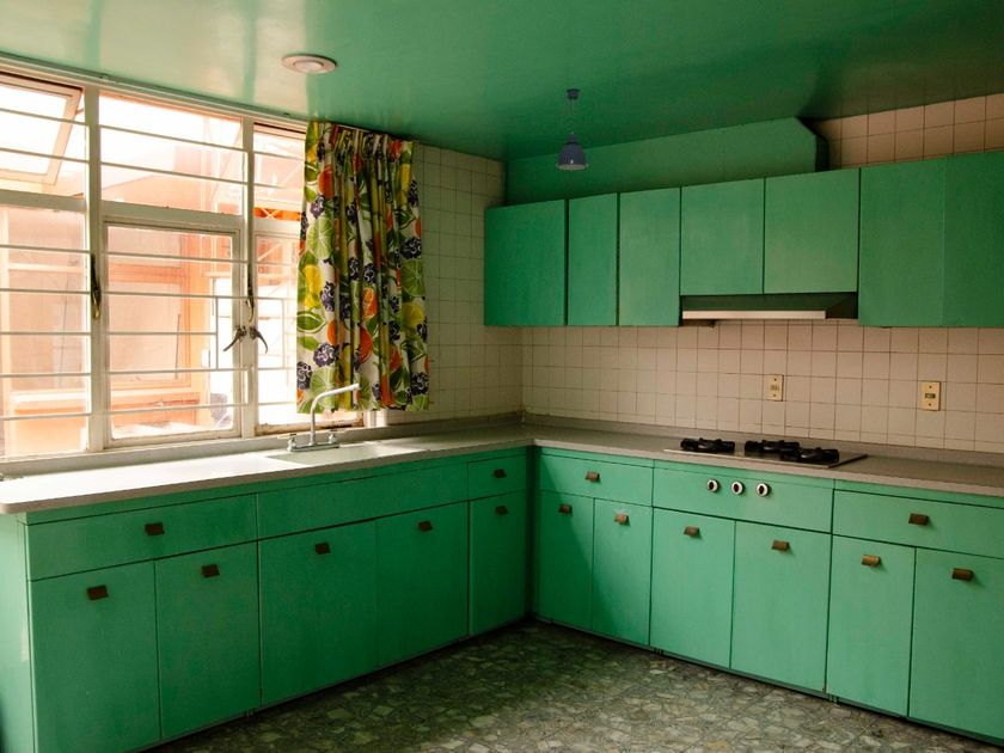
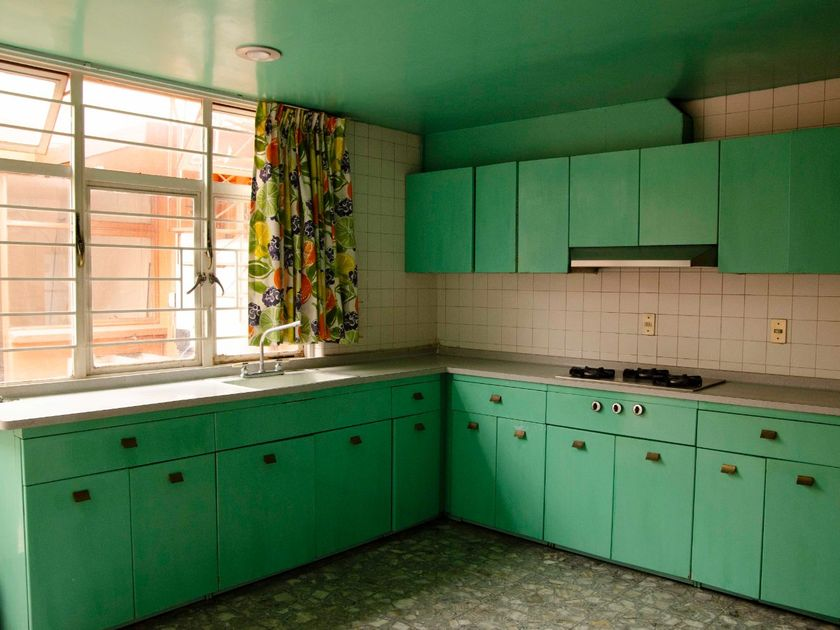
- pendant light (571, 134)
